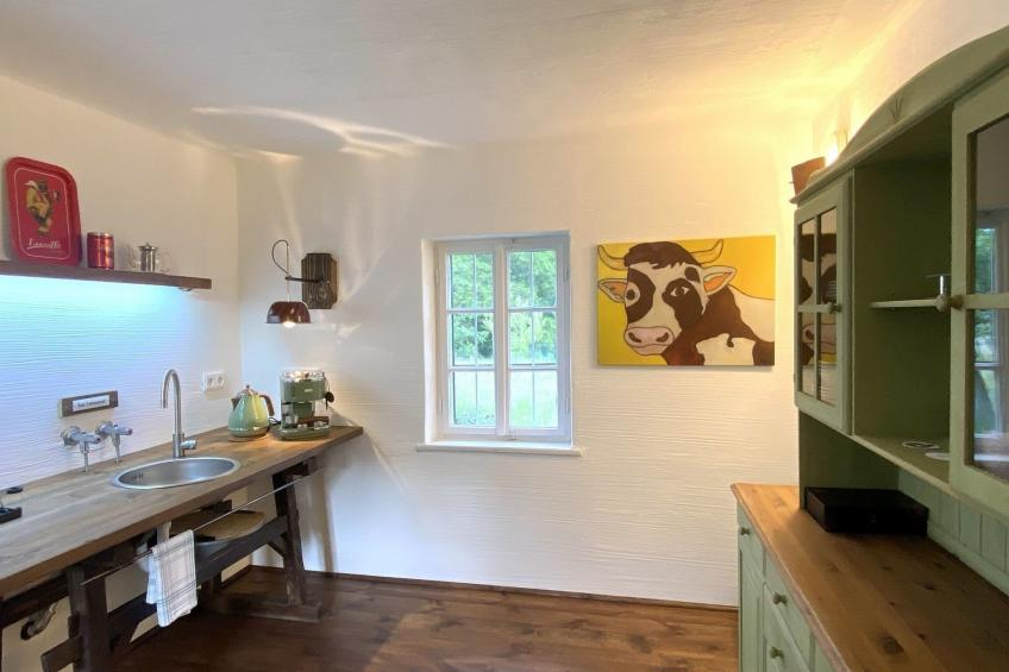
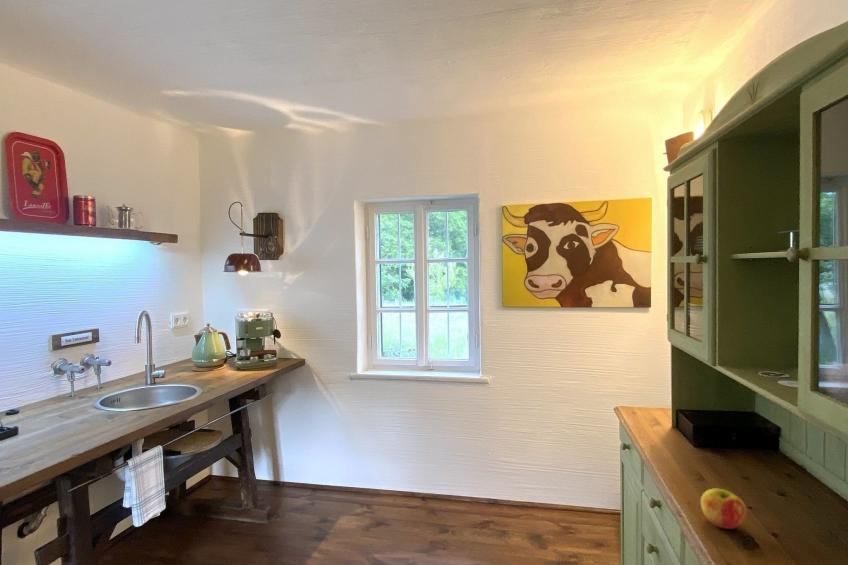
+ apple (722, 508)
